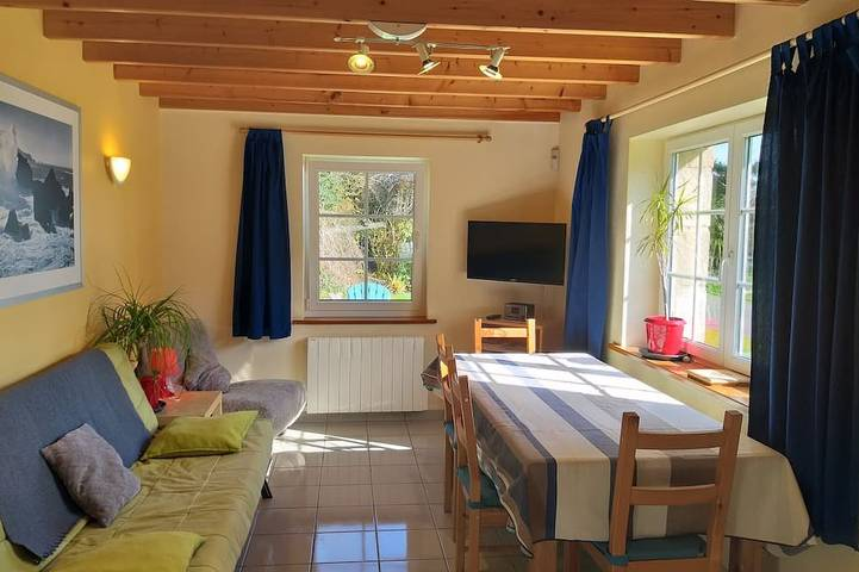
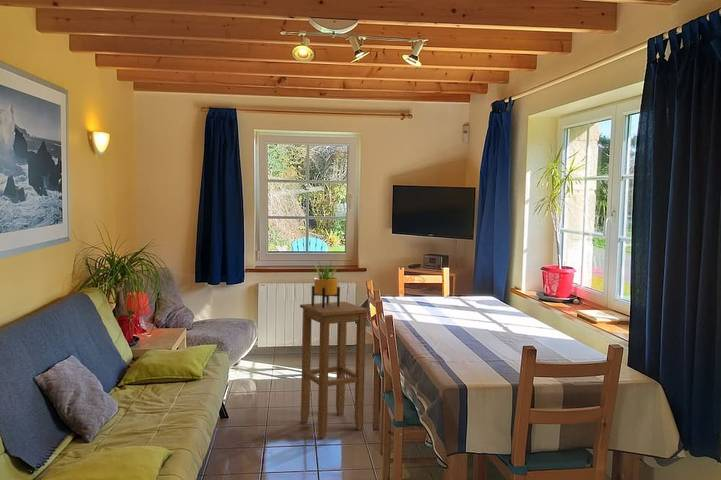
+ stool (332, 367)
+ potted plant (325, 282)
